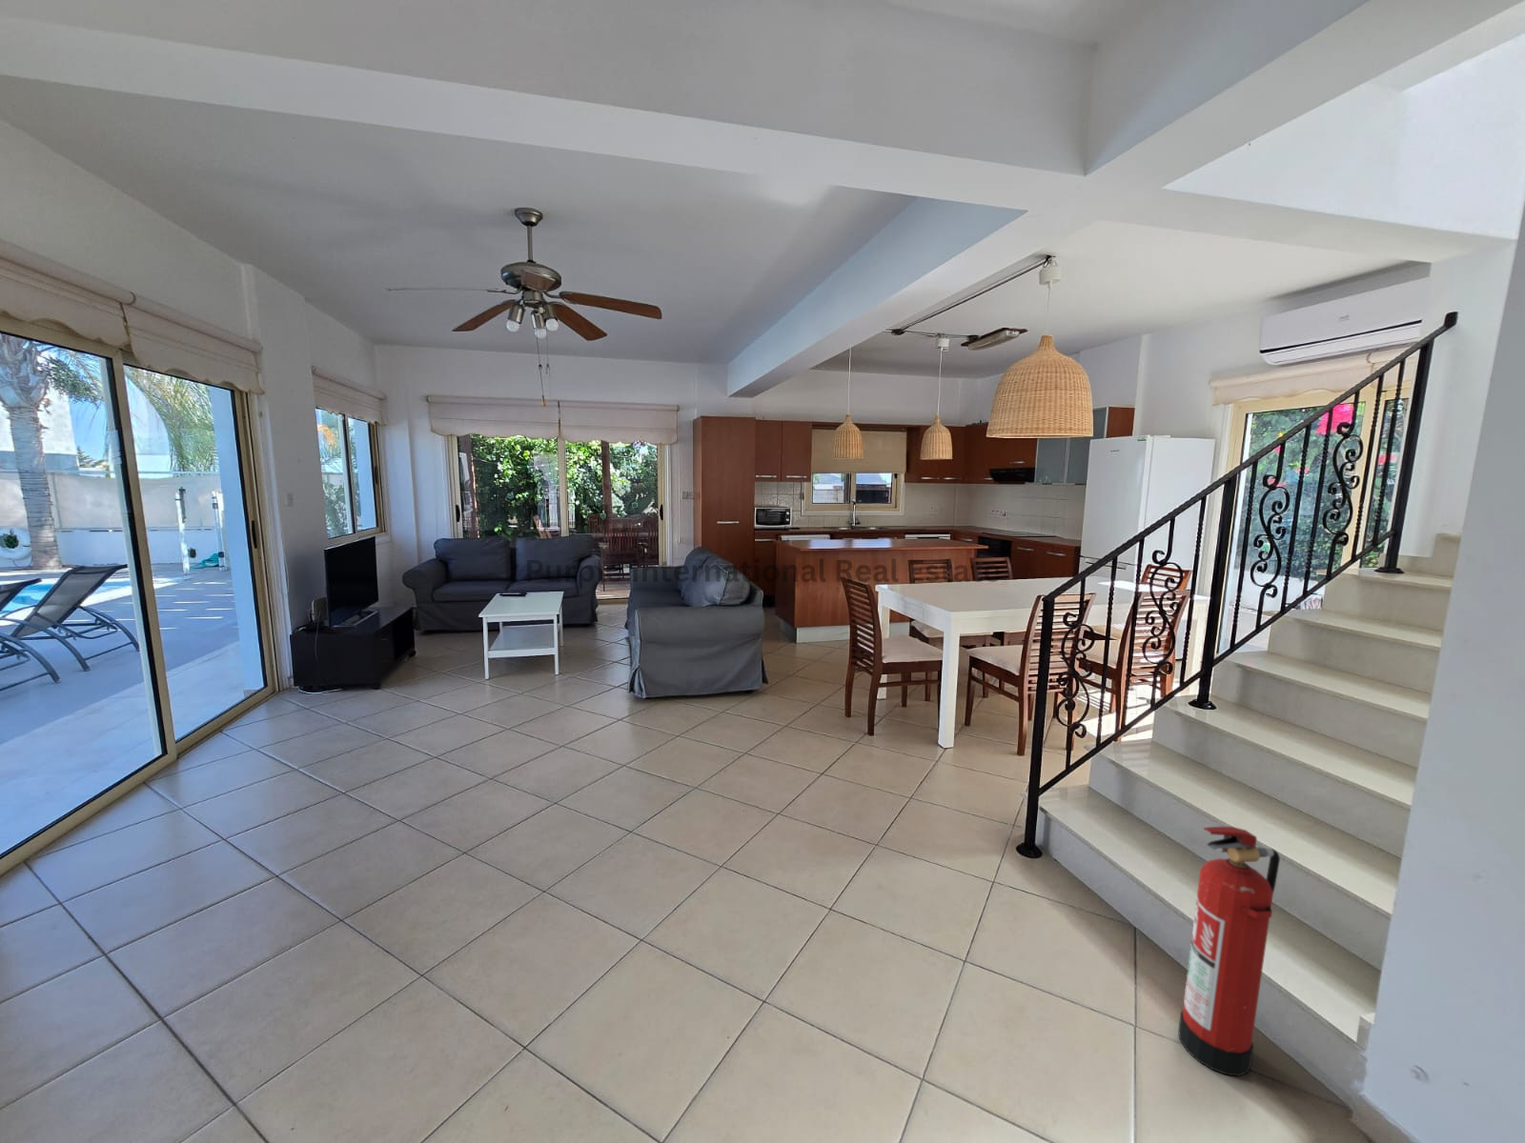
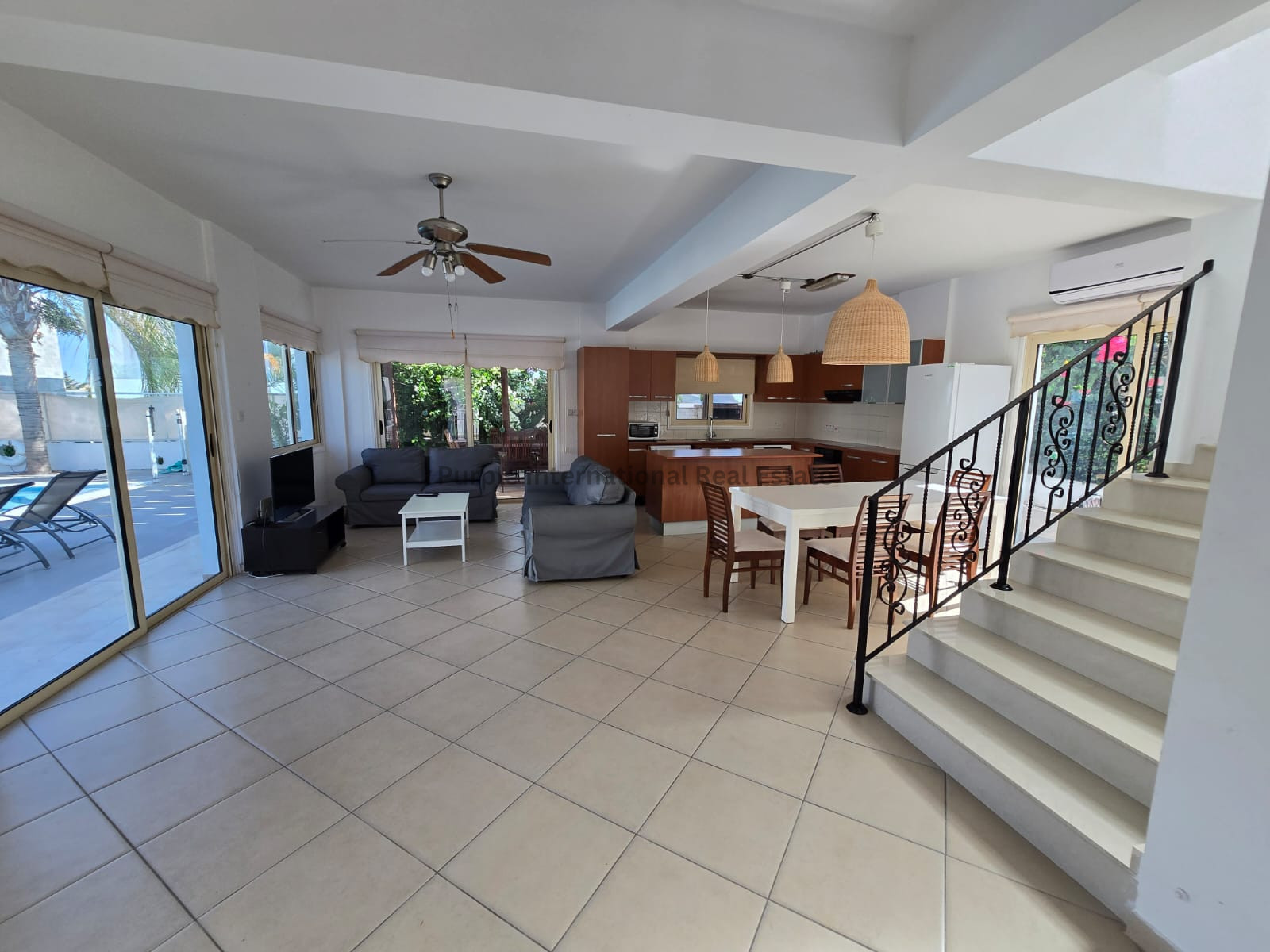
- fire extinguisher (1231, 941)
